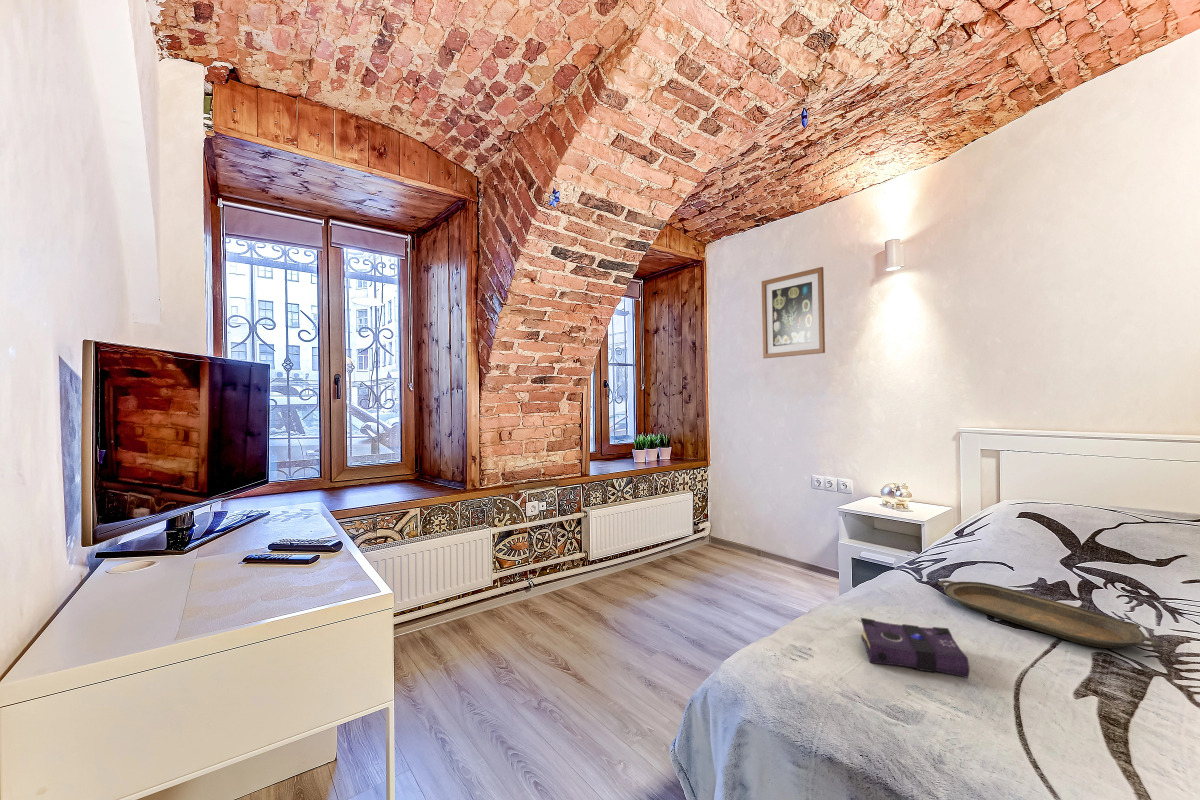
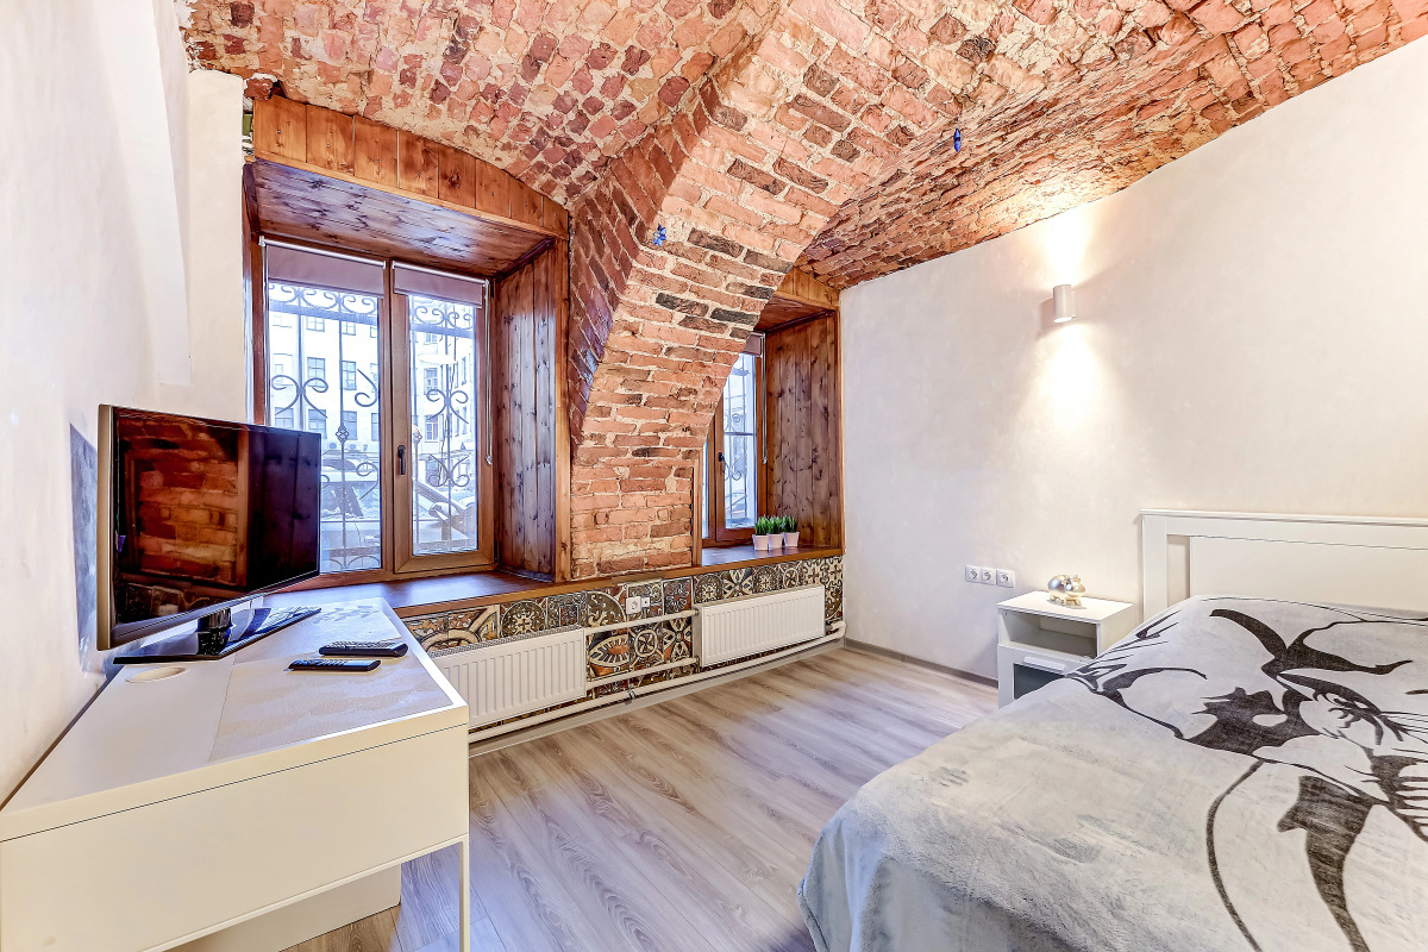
- book (910, 646)
- wall art (791, 315)
- serving tray (1032, 612)
